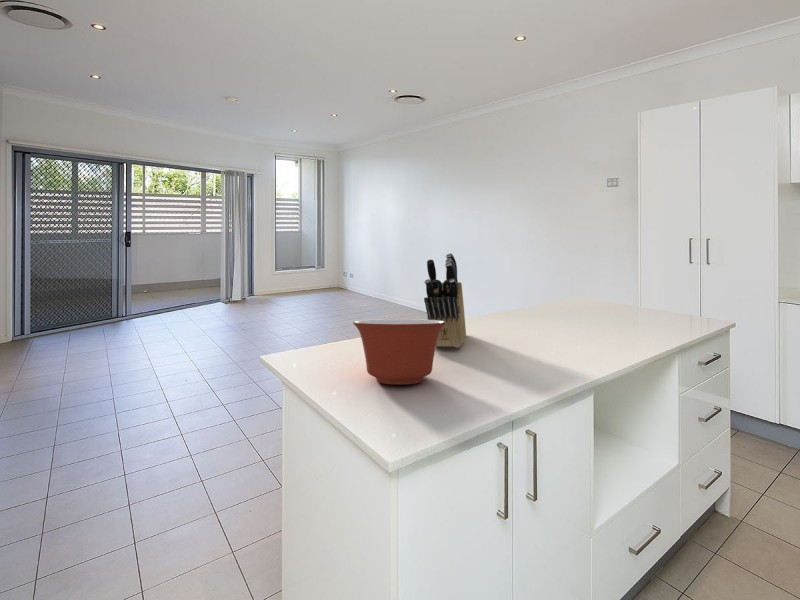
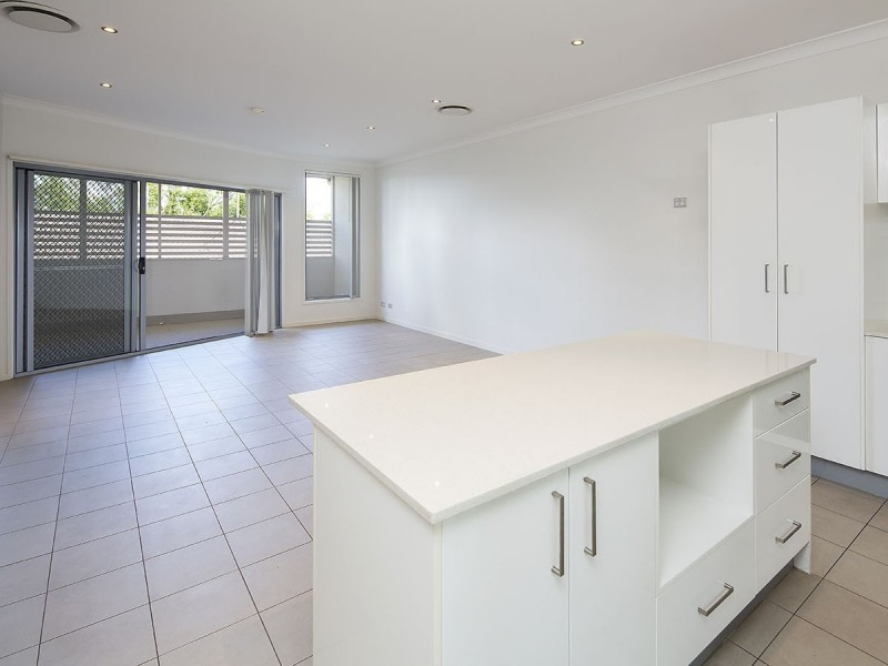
- knife block (446, 300)
- mixing bowl (399, 350)
